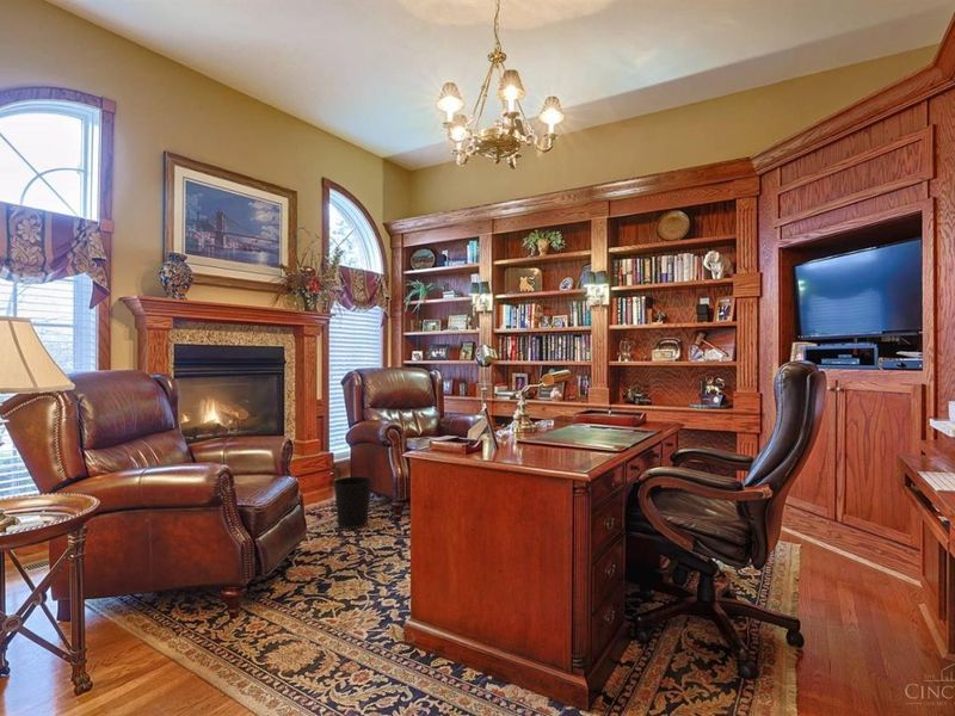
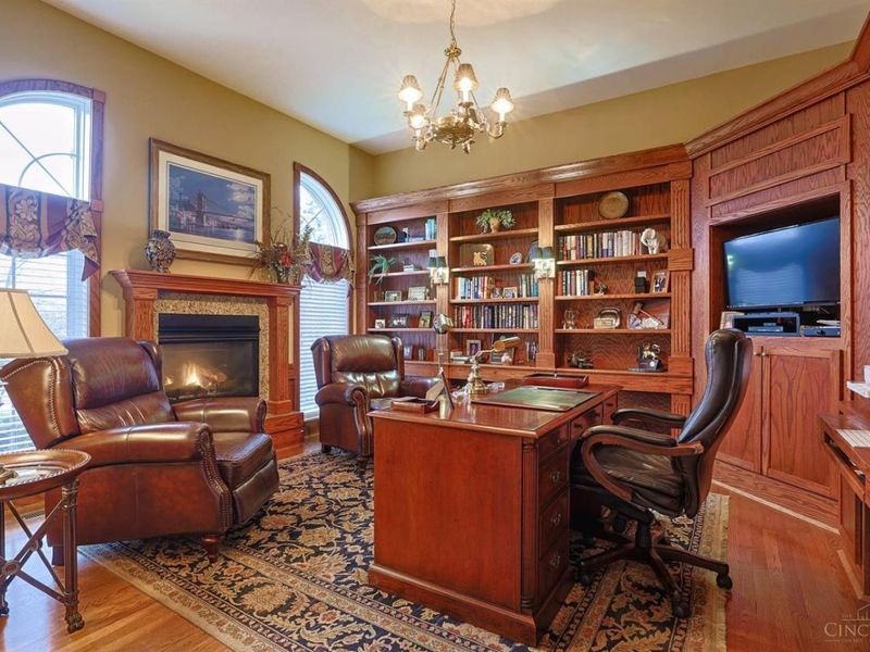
- wastebasket (352, 501)
